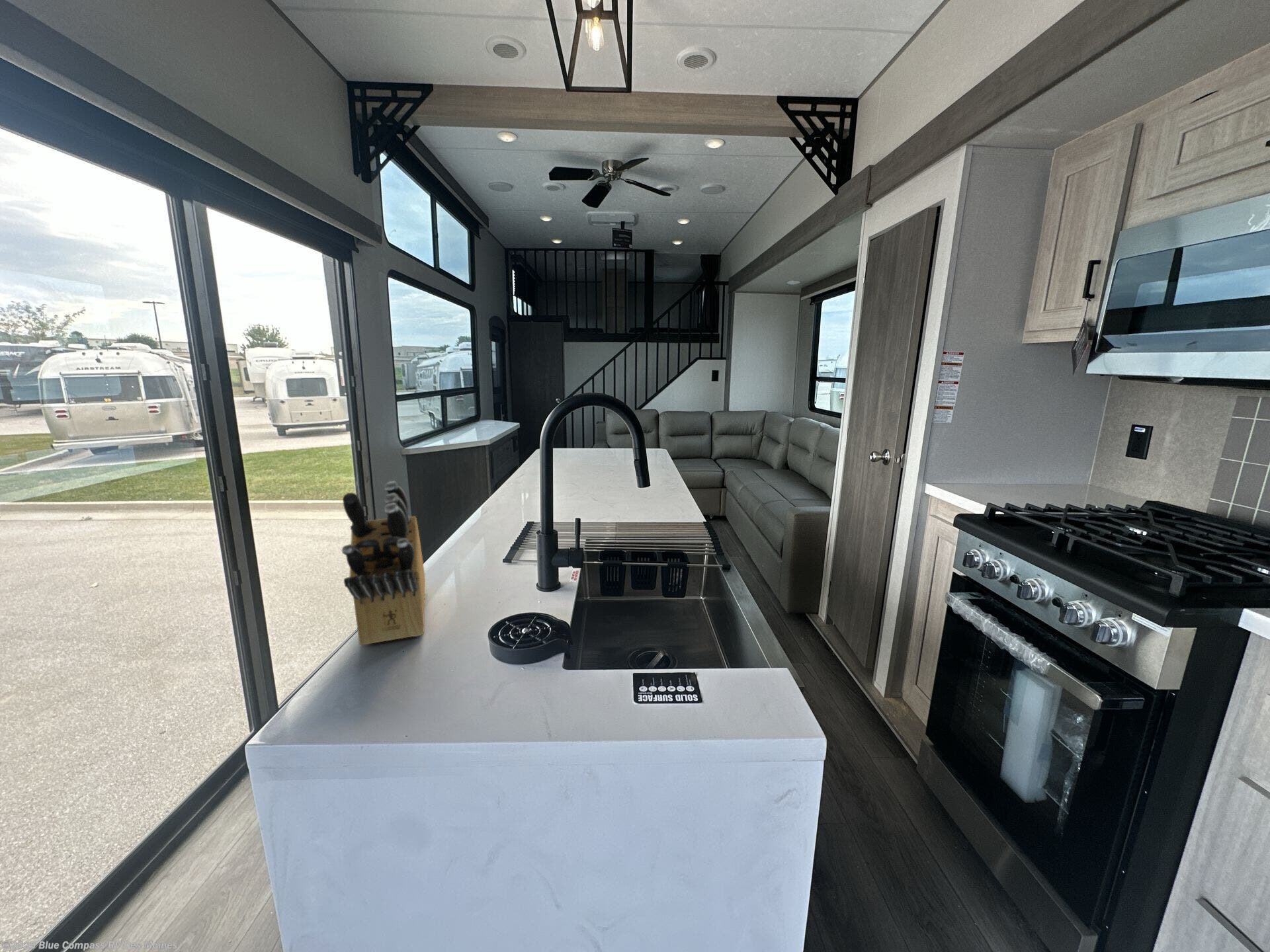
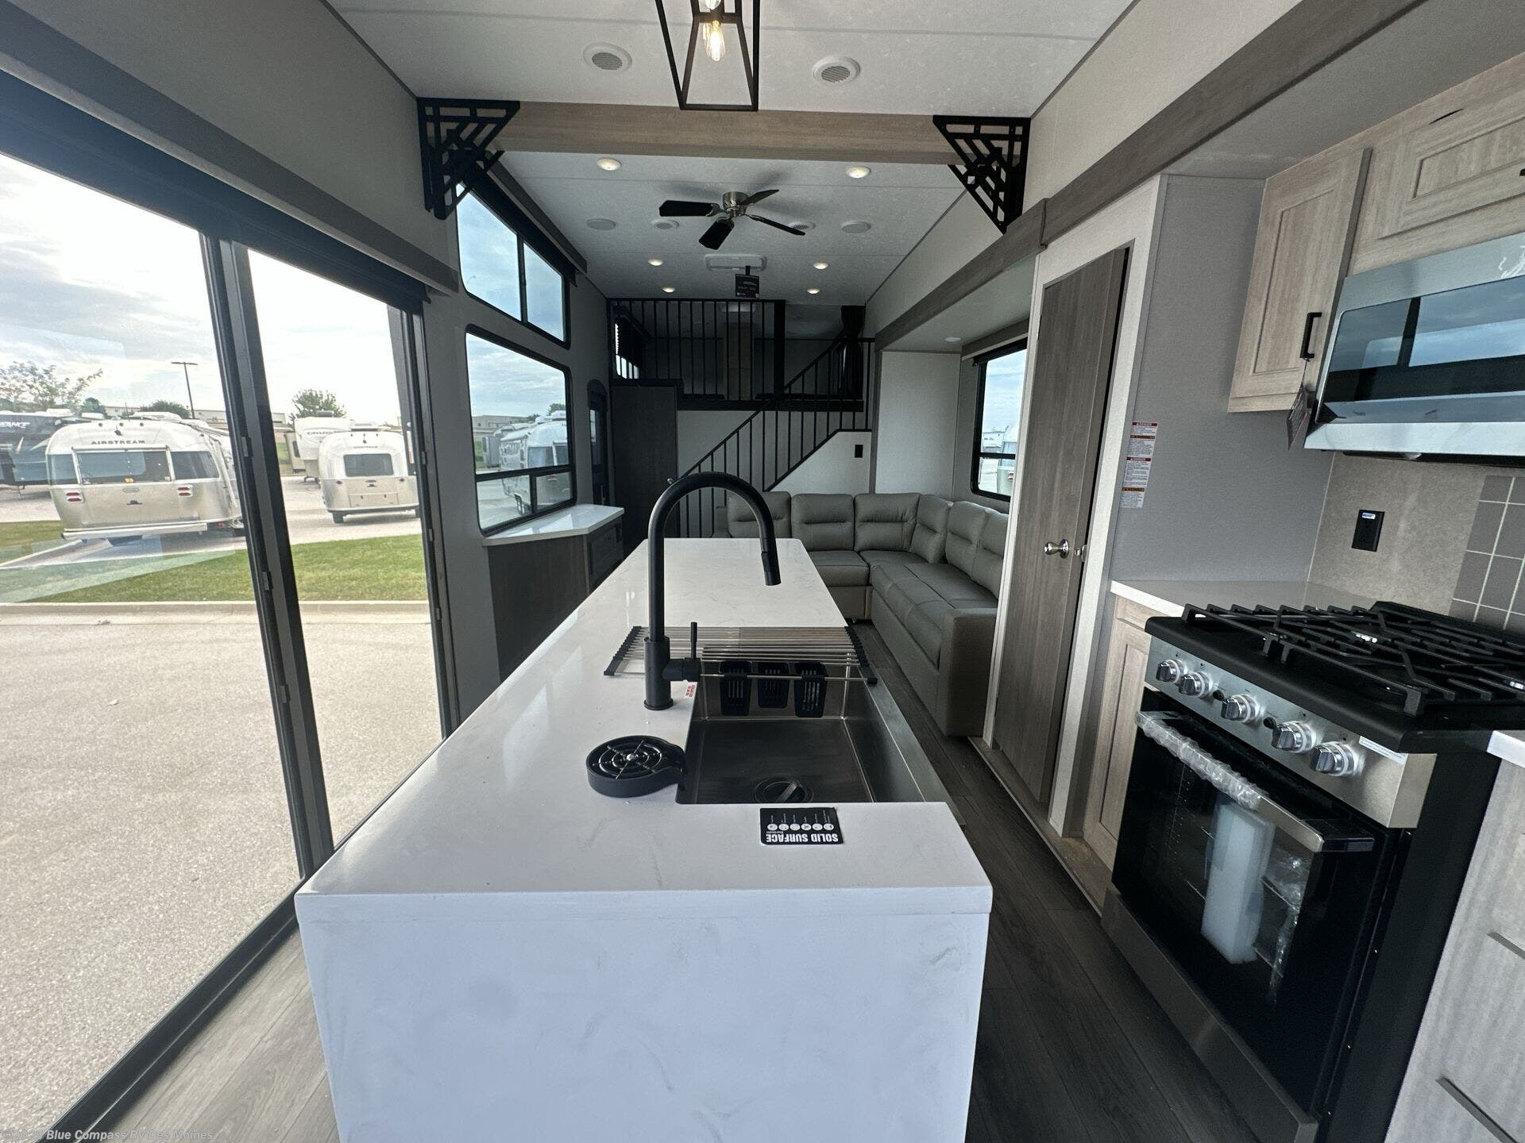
- knife block (388, 548)
